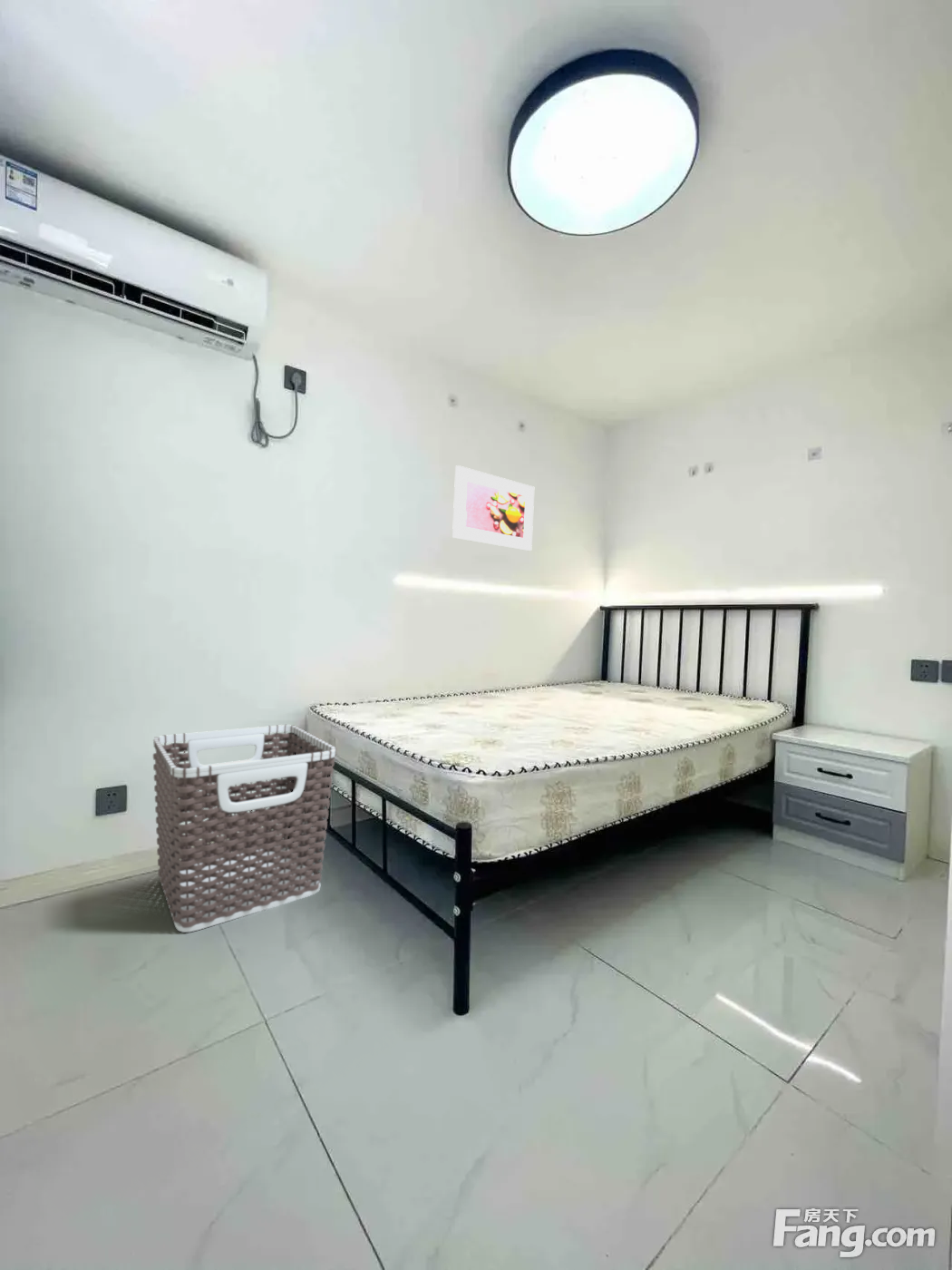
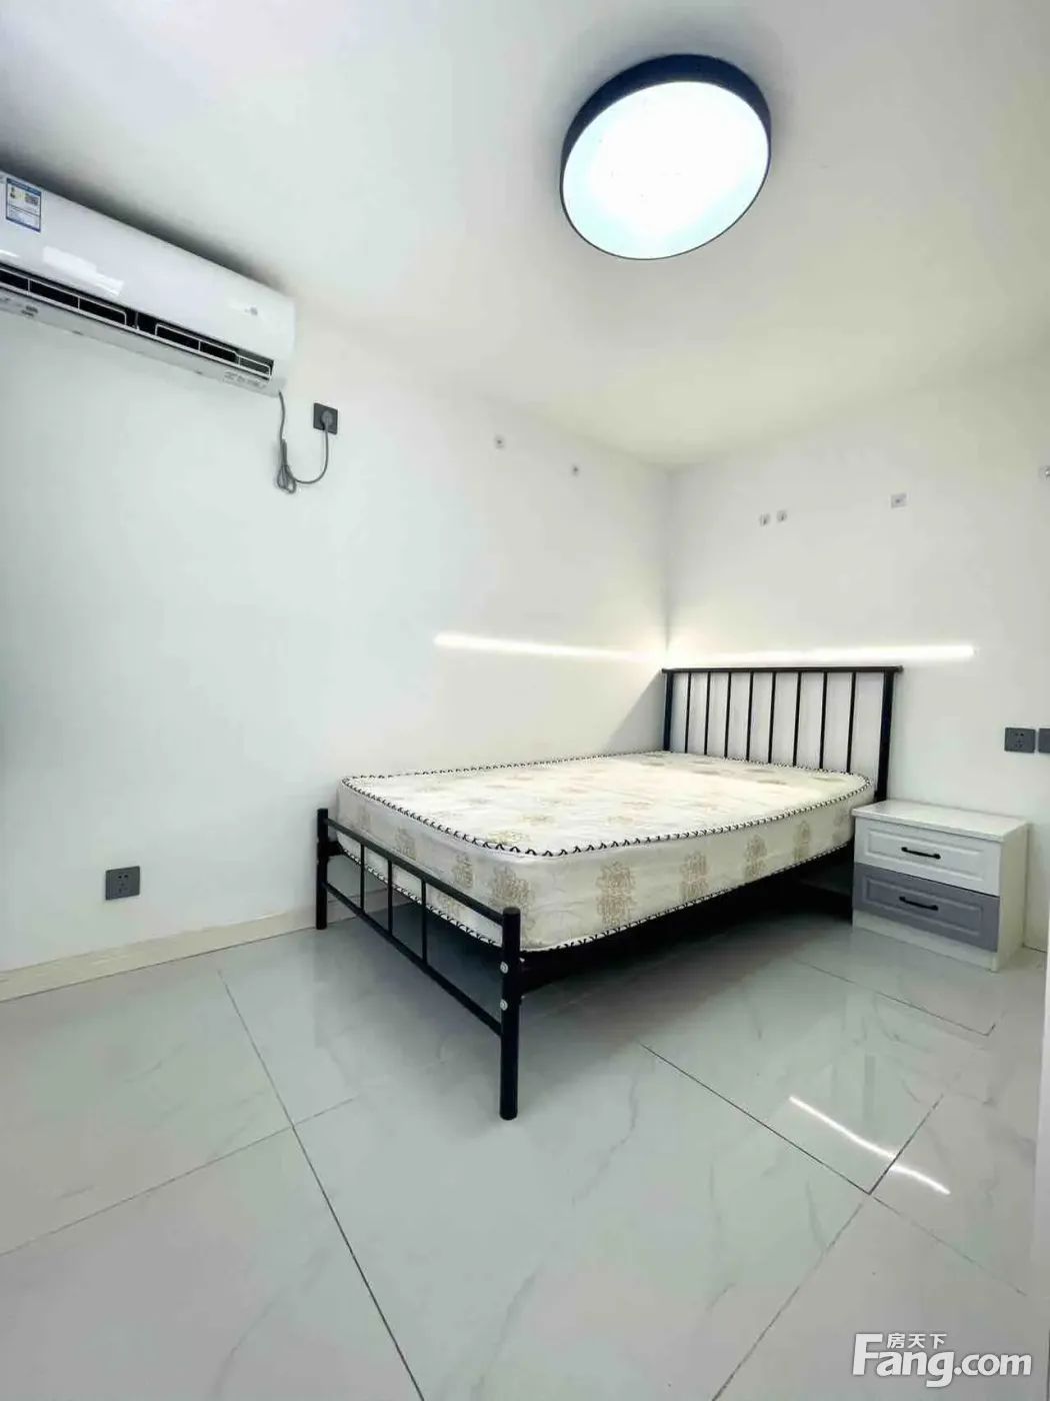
- clothes hamper (242, 813)
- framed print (495, 511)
